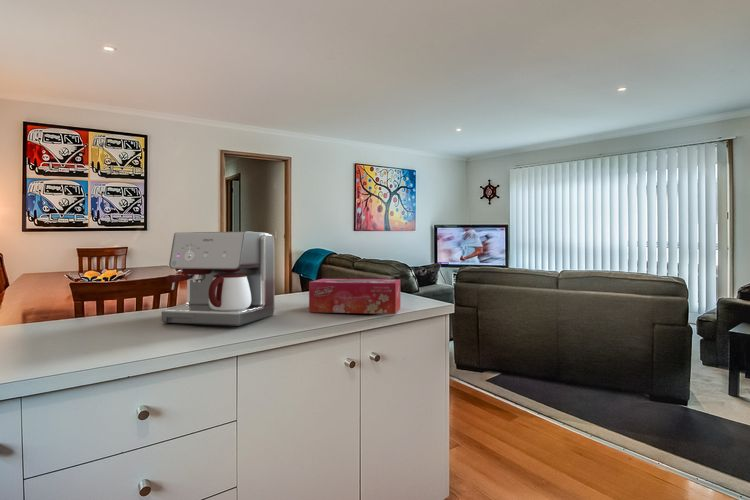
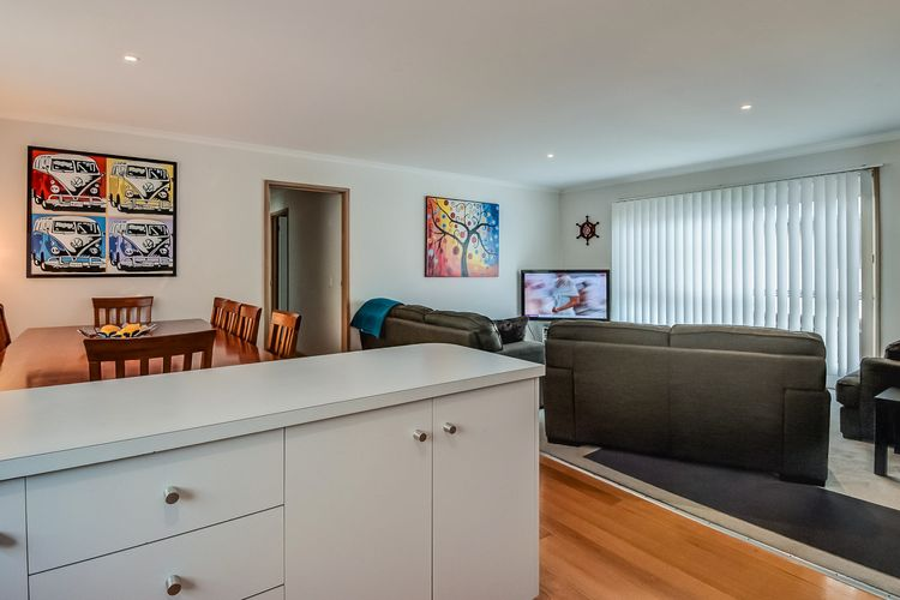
- tissue box (356, 295)
- coffee maker (220, 275)
